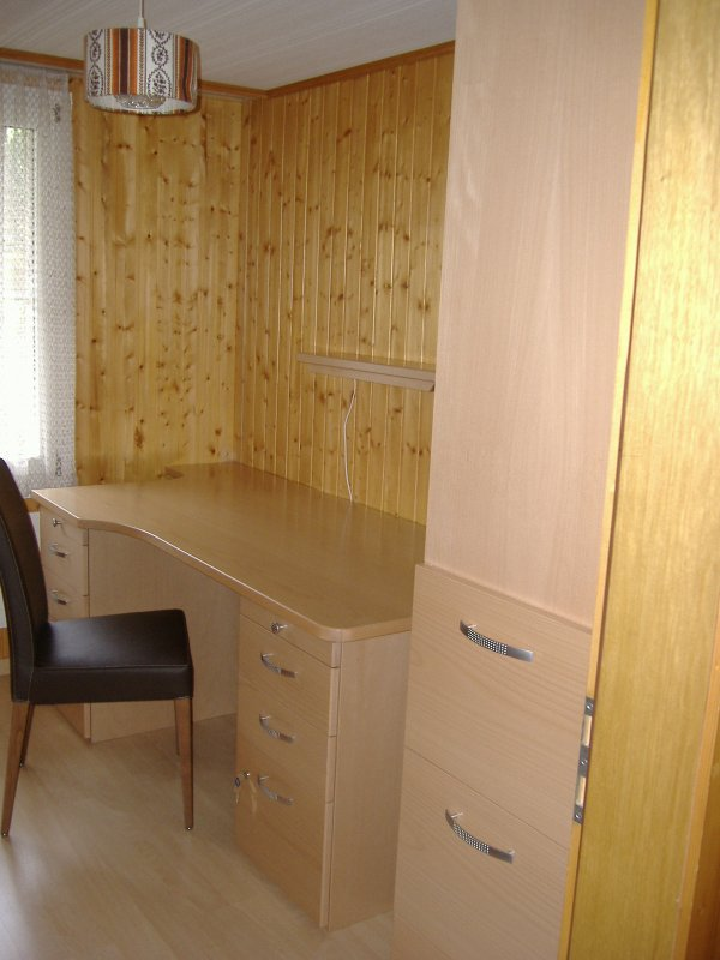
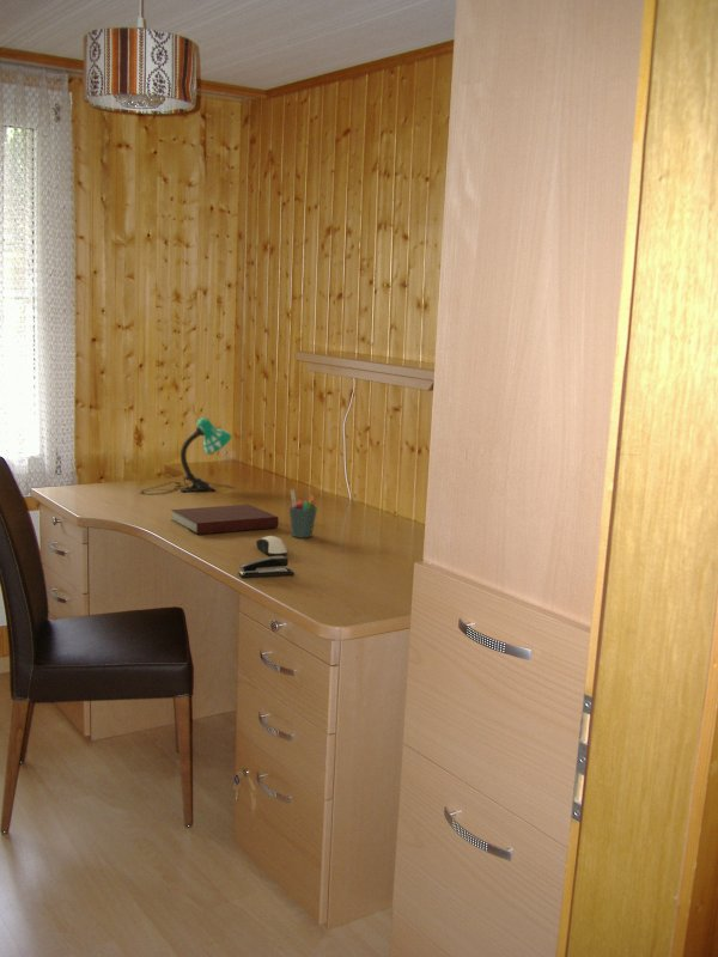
+ notebook (224, 518)
+ pen holder (303, 513)
+ computer mouse (272, 543)
+ desk lamp (185, 452)
+ stapler (266, 566)
